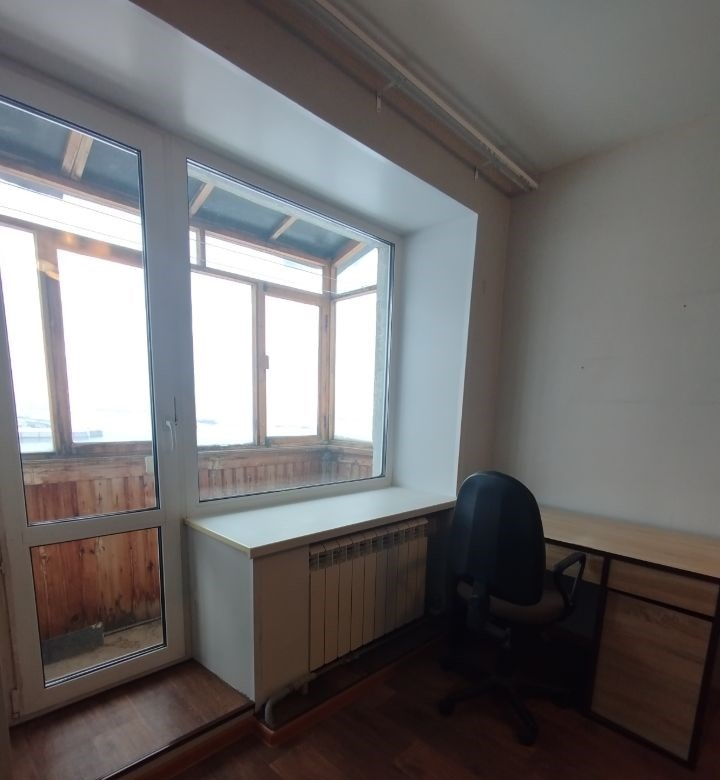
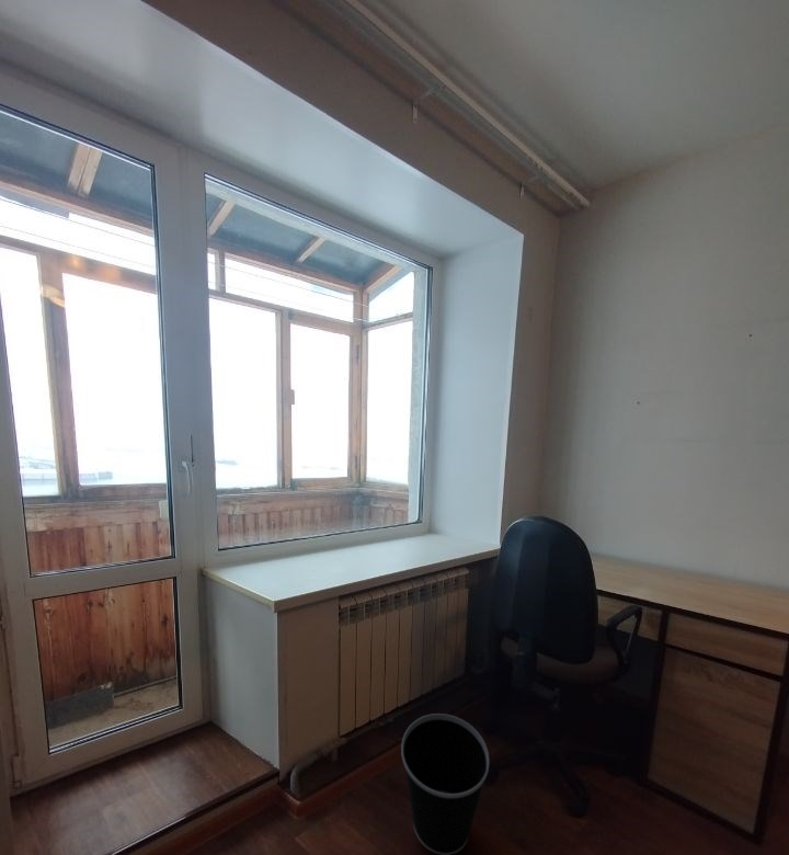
+ wastebasket (443, 787)
